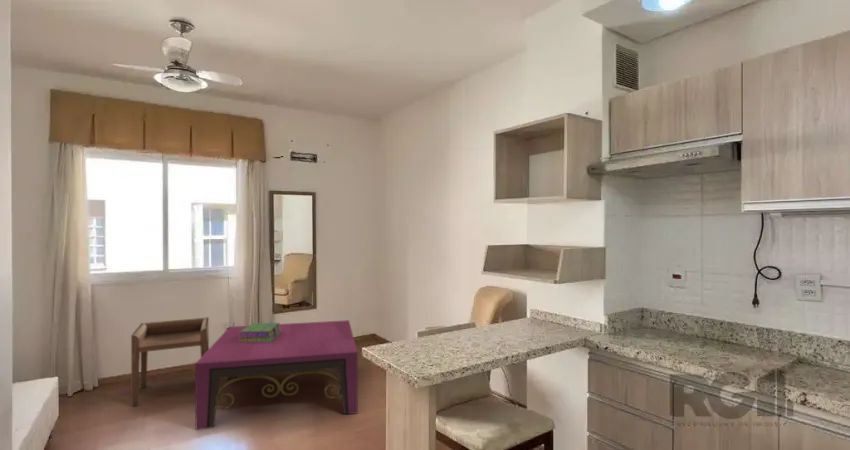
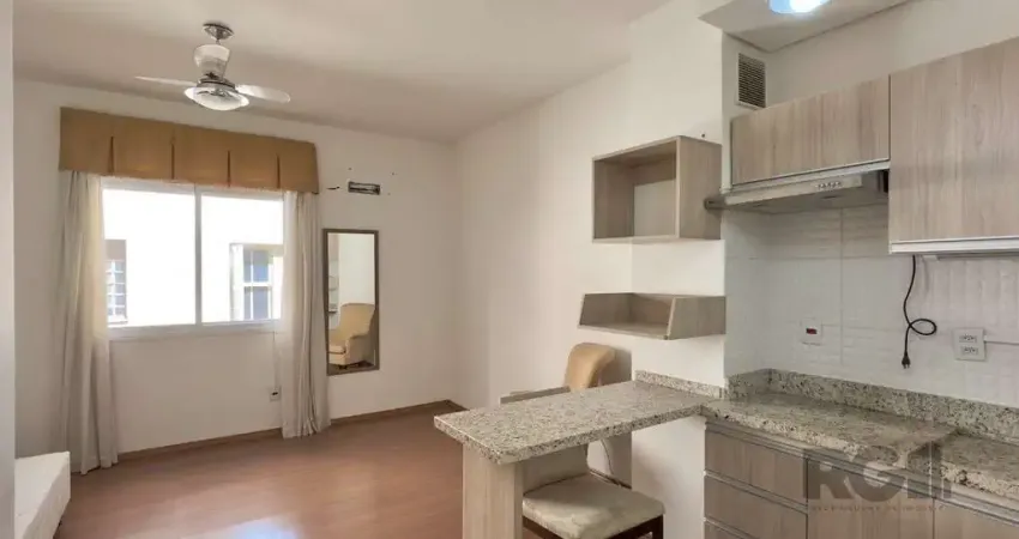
- side table (173, 348)
- stack of books (260, 331)
- coffee table (286, 365)
